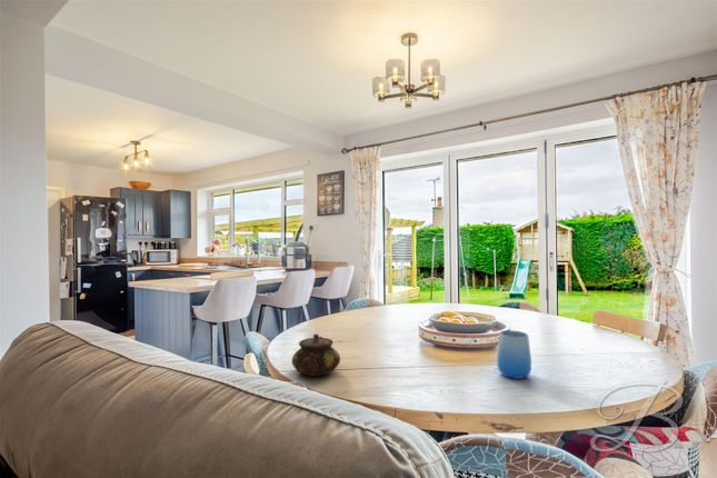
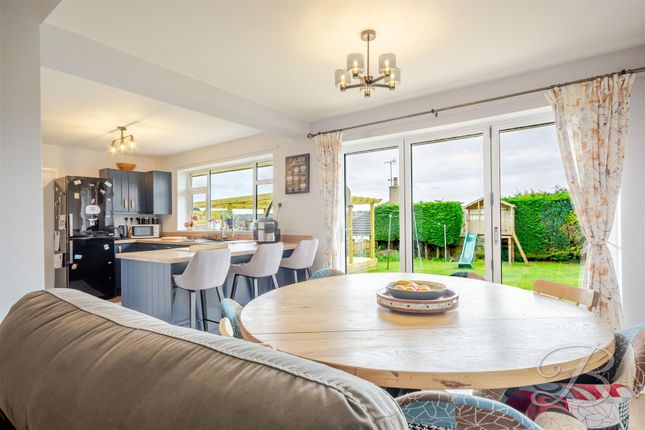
- teapot (316, 352)
- cup (514, 353)
